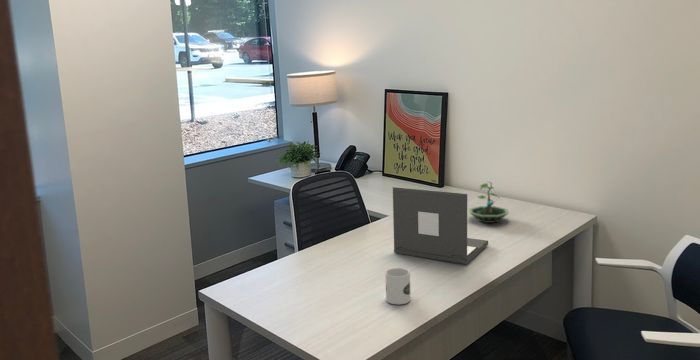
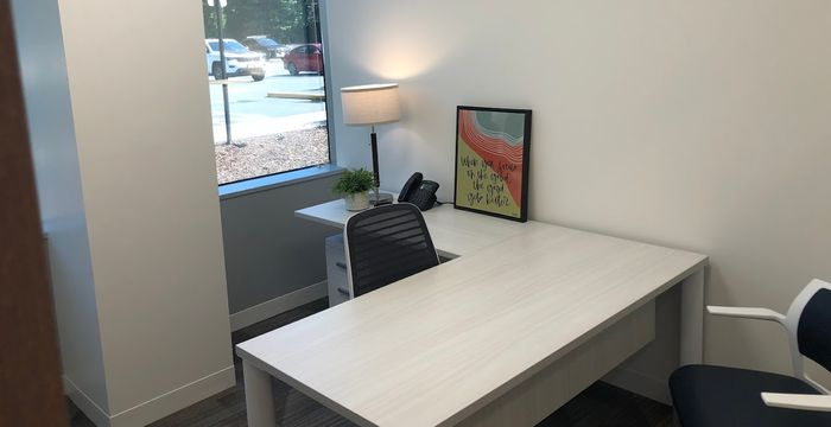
- laptop (441, 216)
- terrarium (489, 189)
- mug (400, 284)
